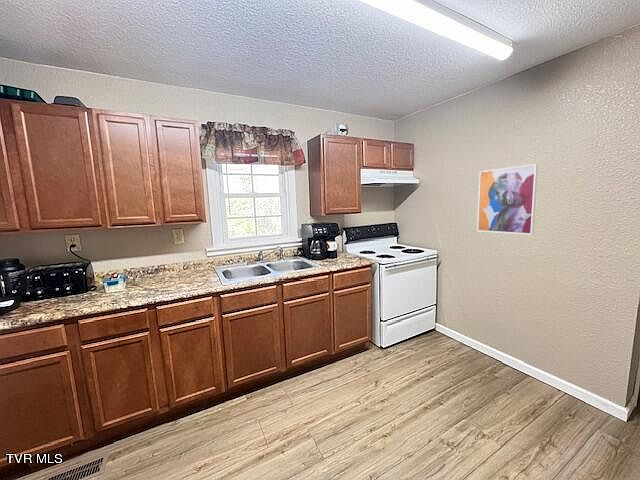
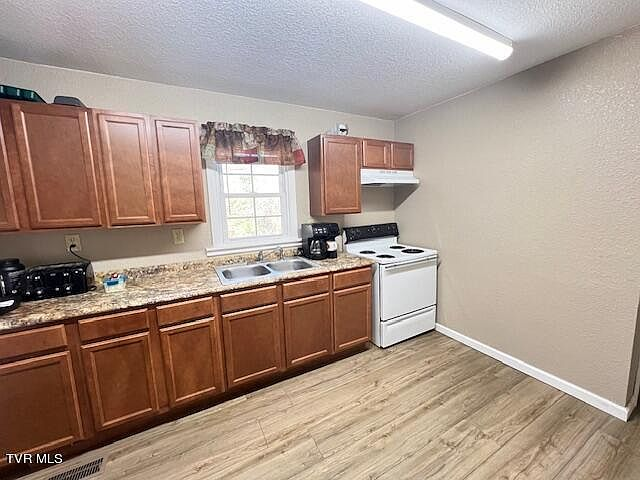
- wall art (504, 200)
